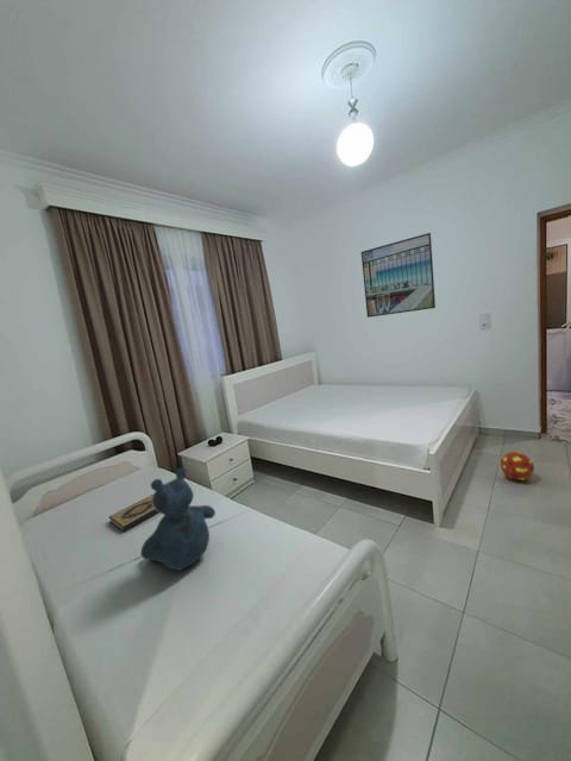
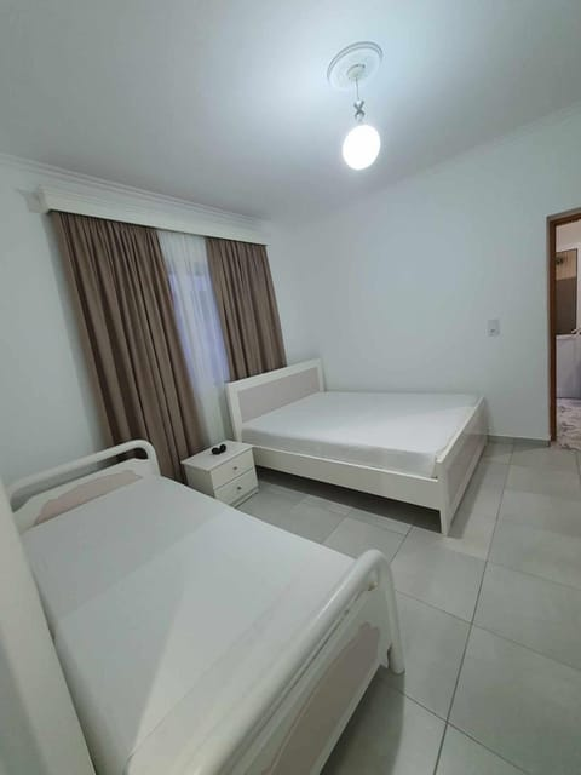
- teddy bear (171, 514)
- hardback book (139, 511)
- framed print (396, 278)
- ball (516, 465)
